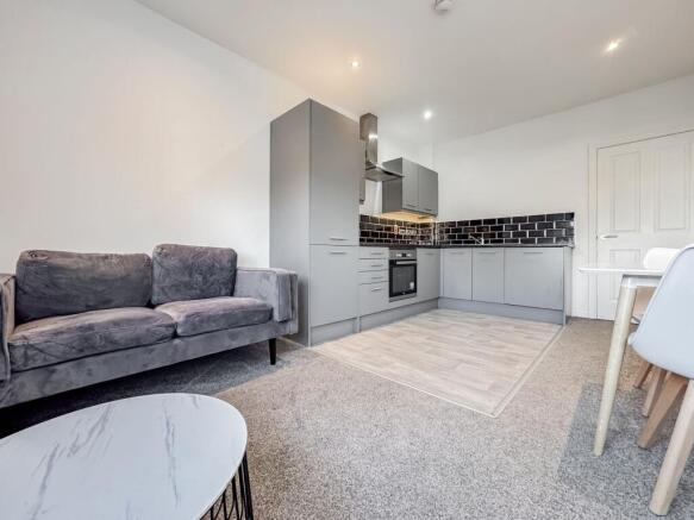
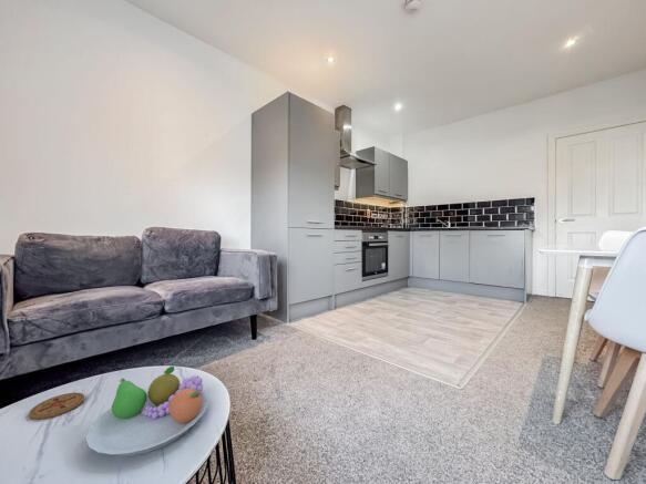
+ fruit bowl (152, 401)
+ coaster (58, 404)
